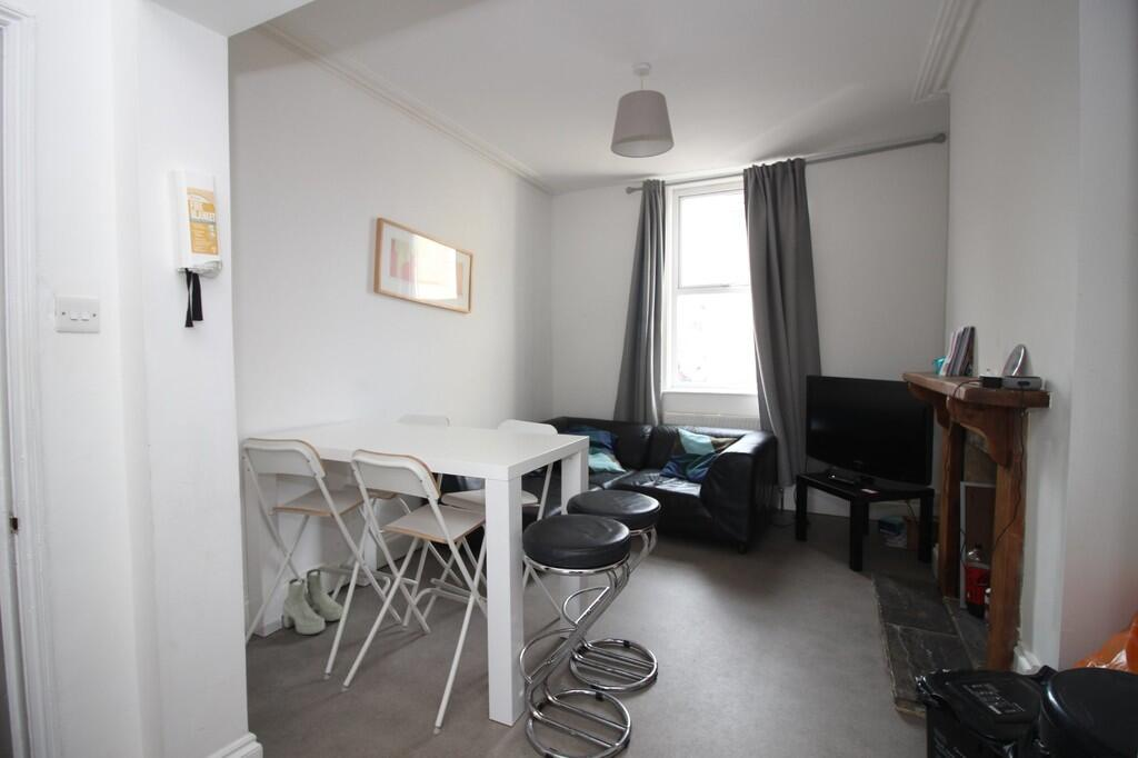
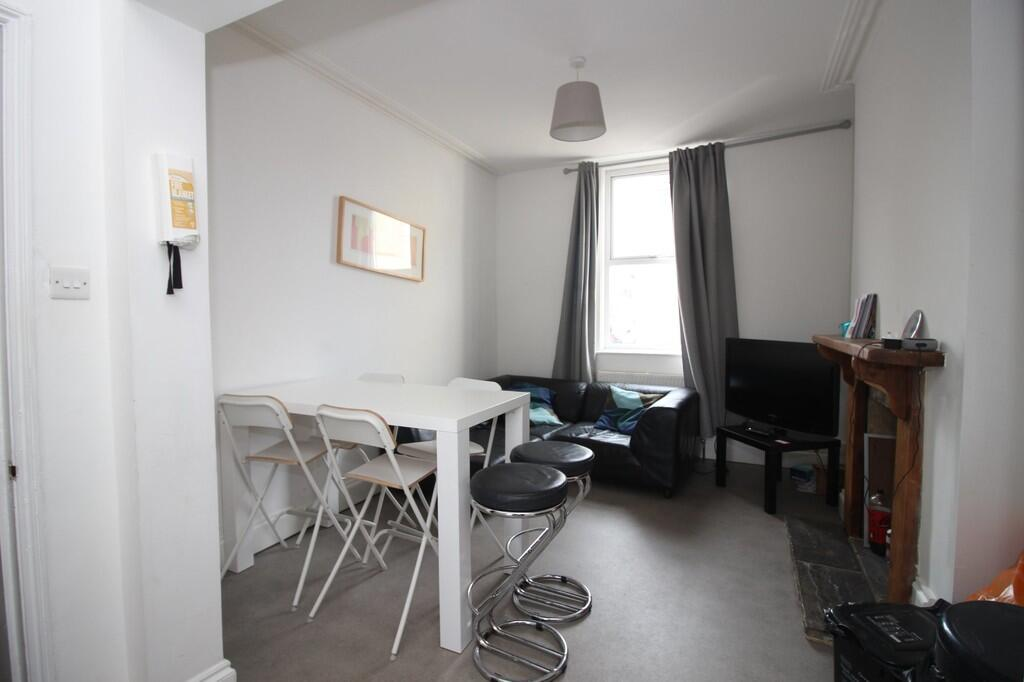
- boots (312, 599)
